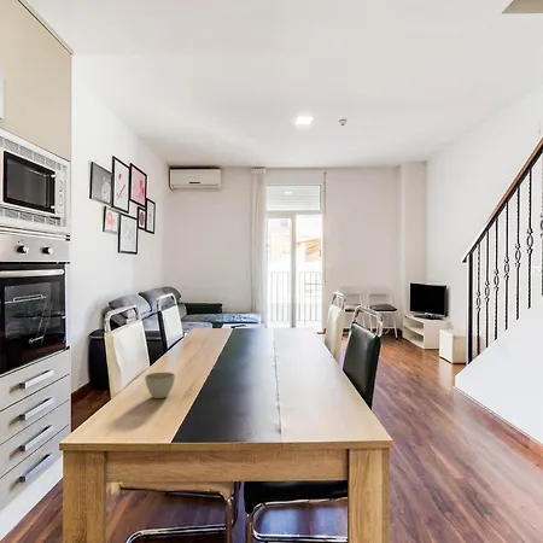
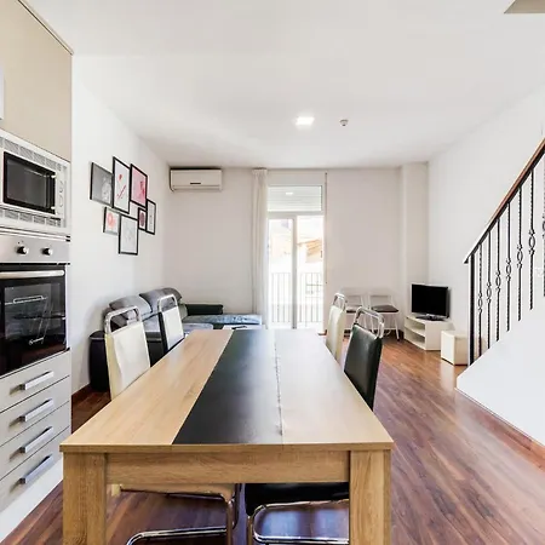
- flower pot (159, 385)
